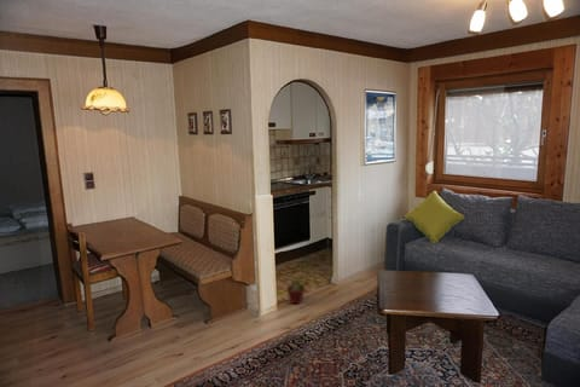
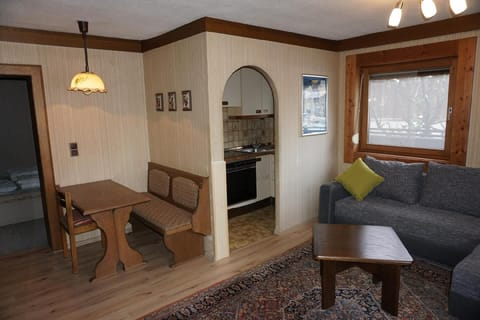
- potted plant (301, 282)
